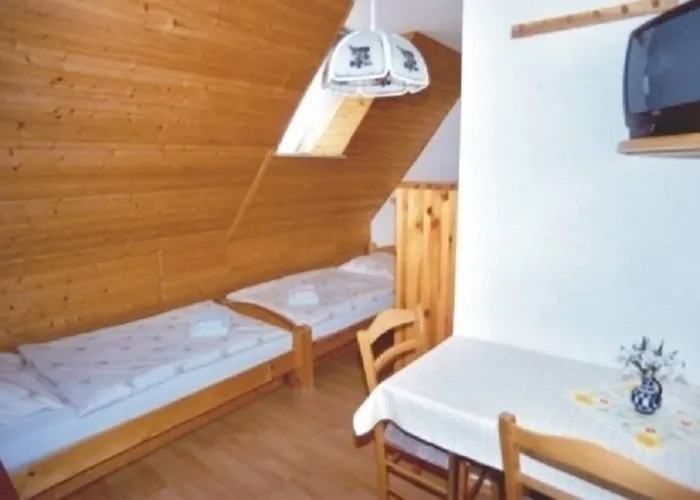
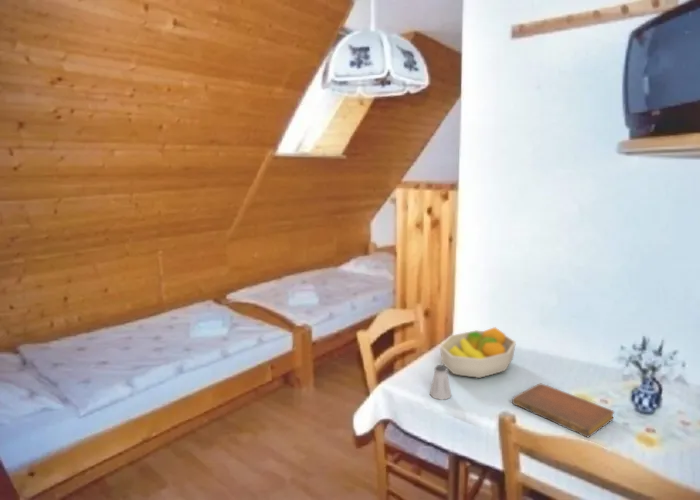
+ saltshaker (440, 380)
+ notebook (561, 407)
+ fruit bowl (477, 350)
